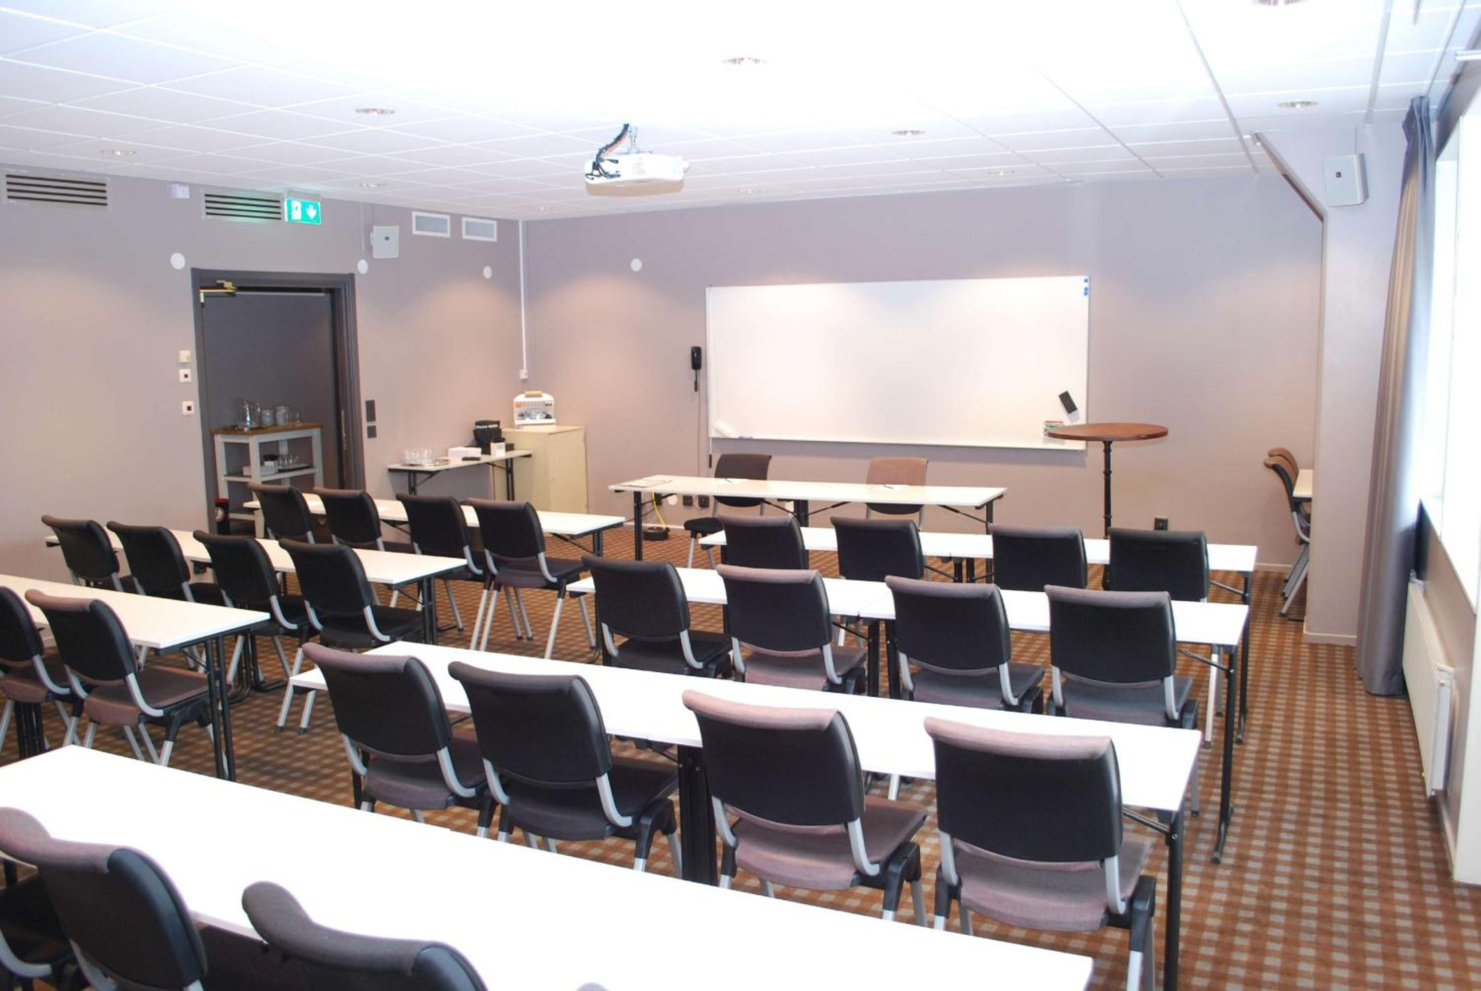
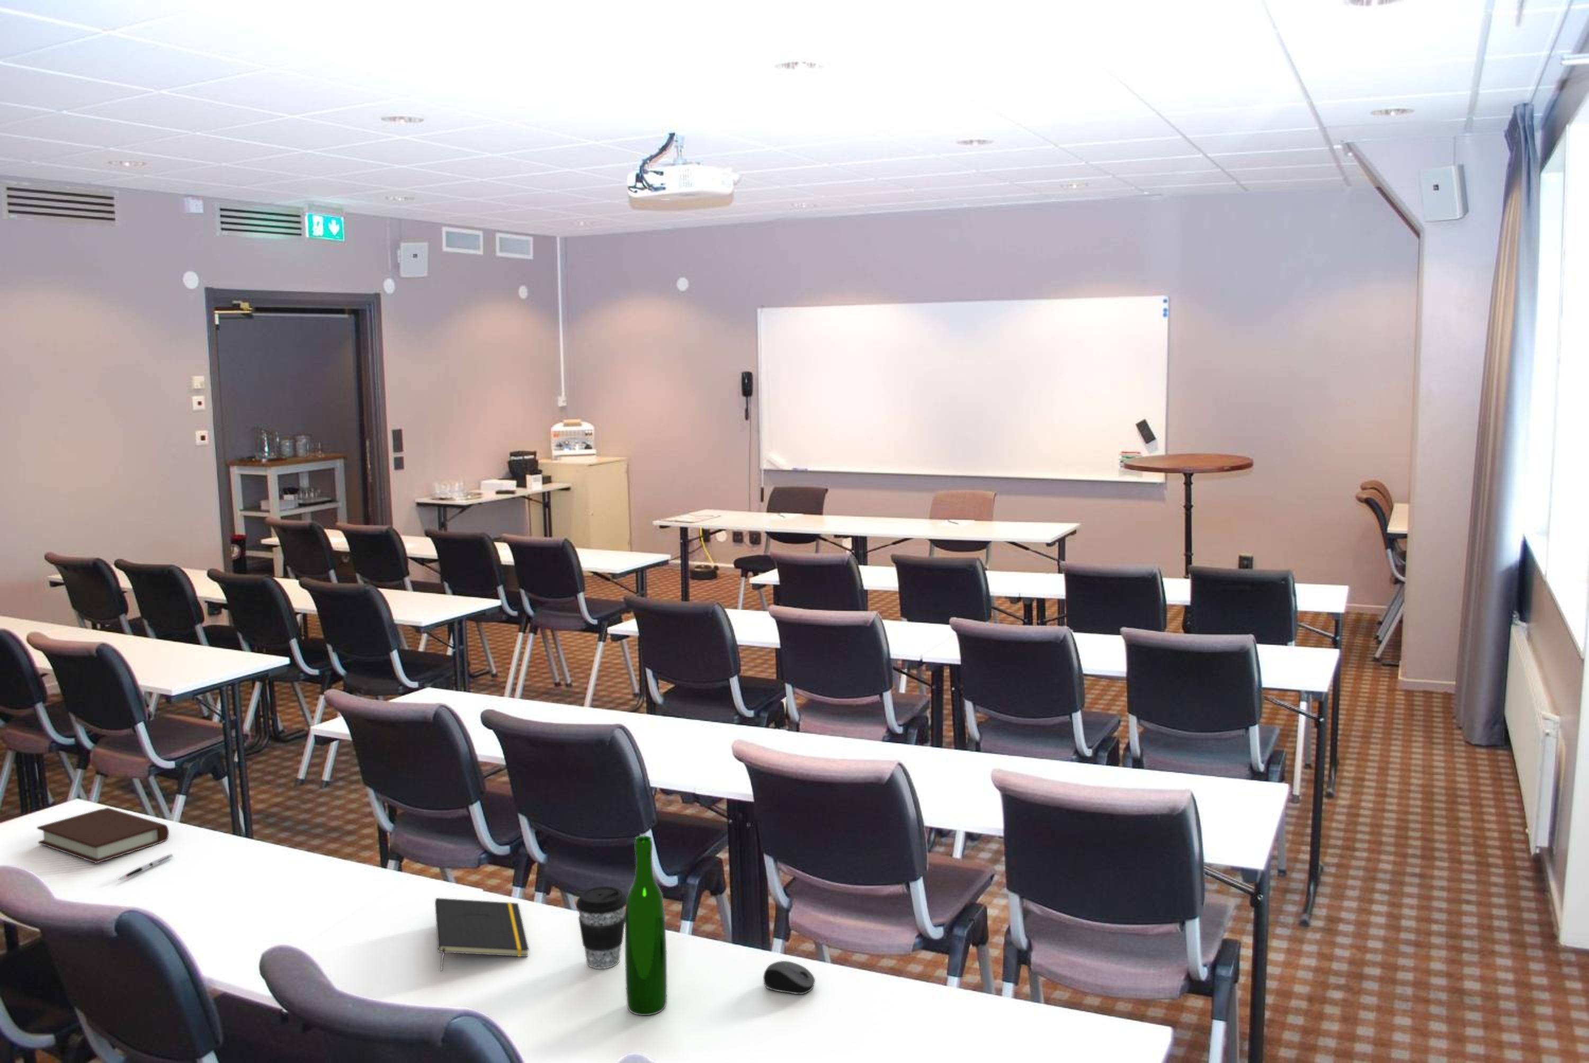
+ wine bottle (646, 923)
+ notepad (479, 925)
+ coffee cup (602, 928)
+ book (103, 833)
+ pen (146, 866)
+ computer mouse (789, 975)
